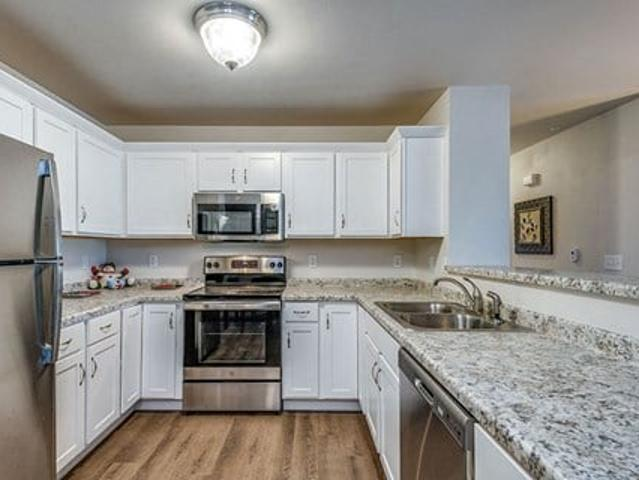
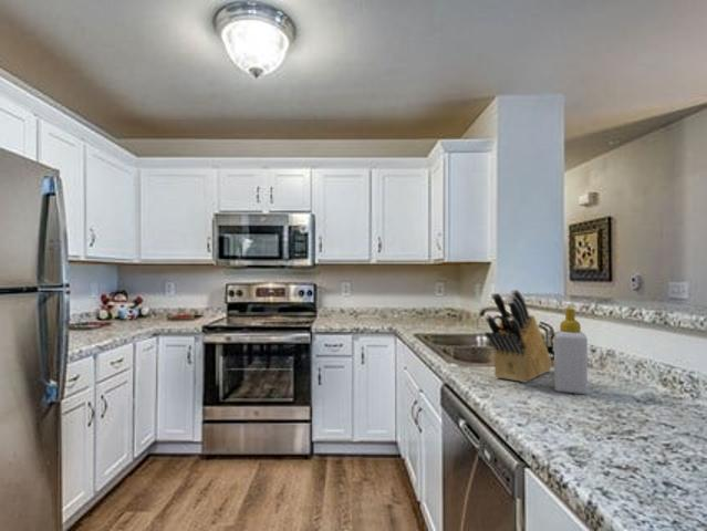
+ knife block (519, 332)
+ soap bottle (570, 348)
